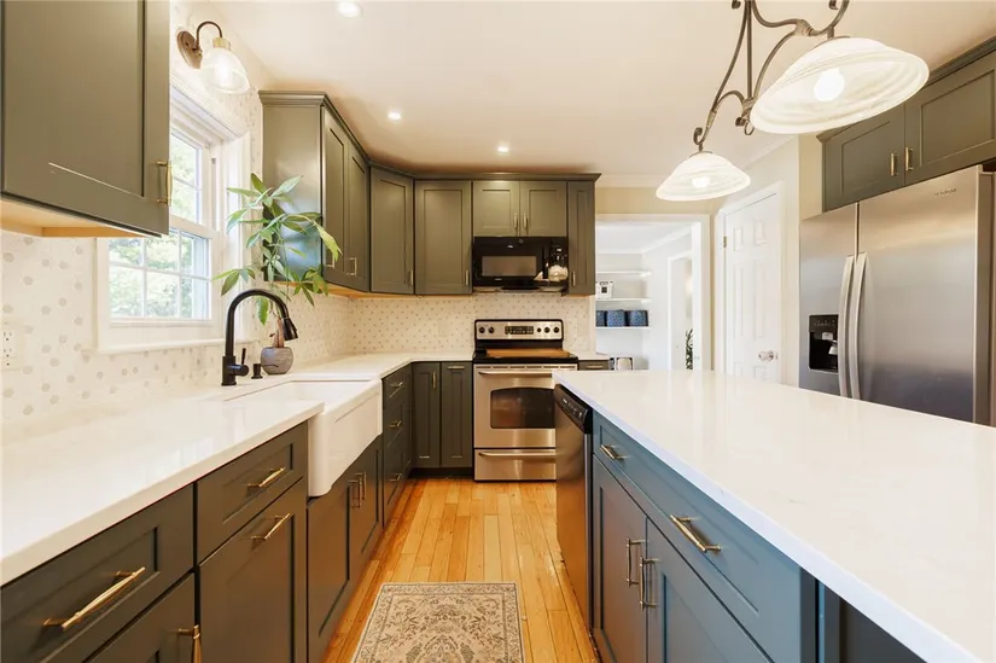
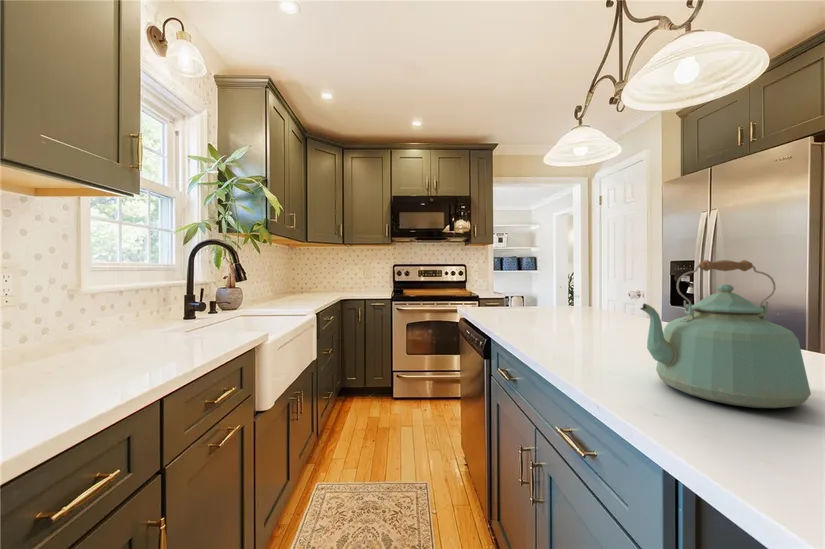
+ kettle (712, 325)
